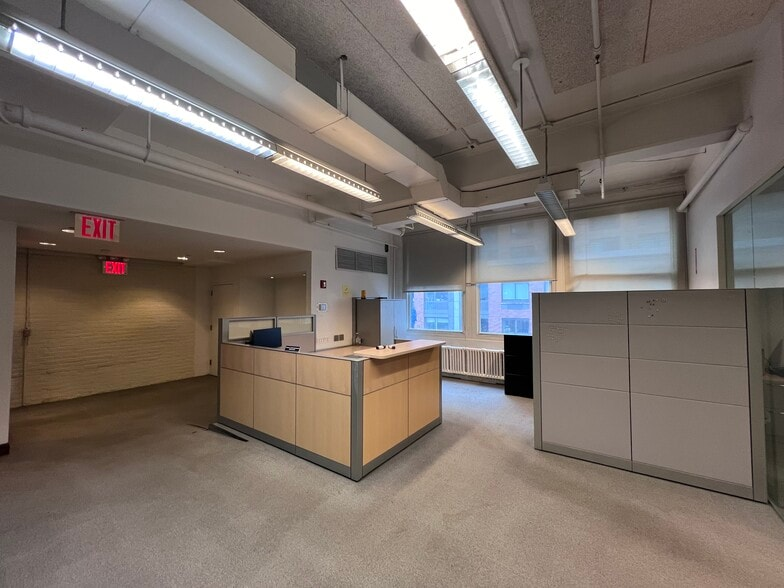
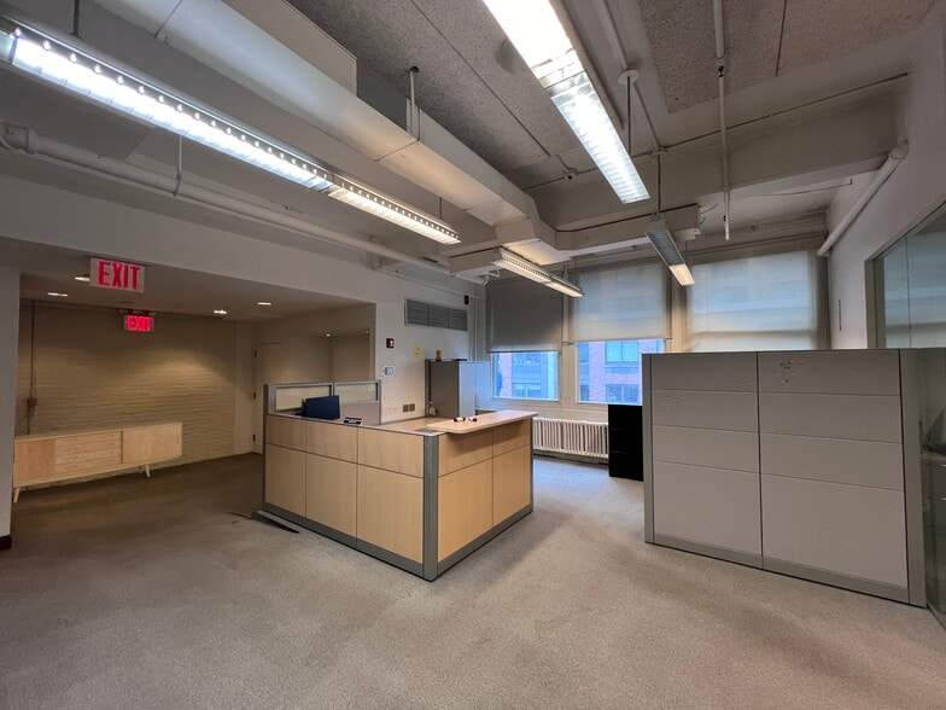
+ sideboard (86, 458)
